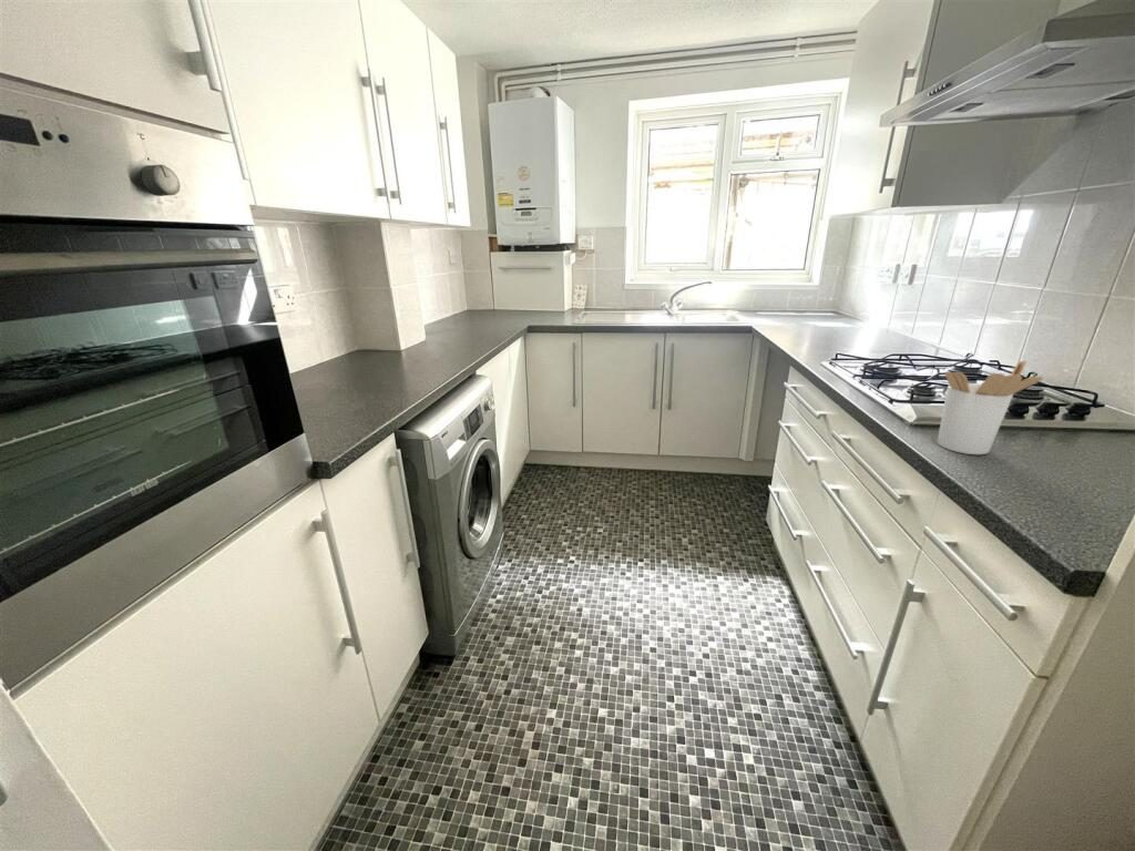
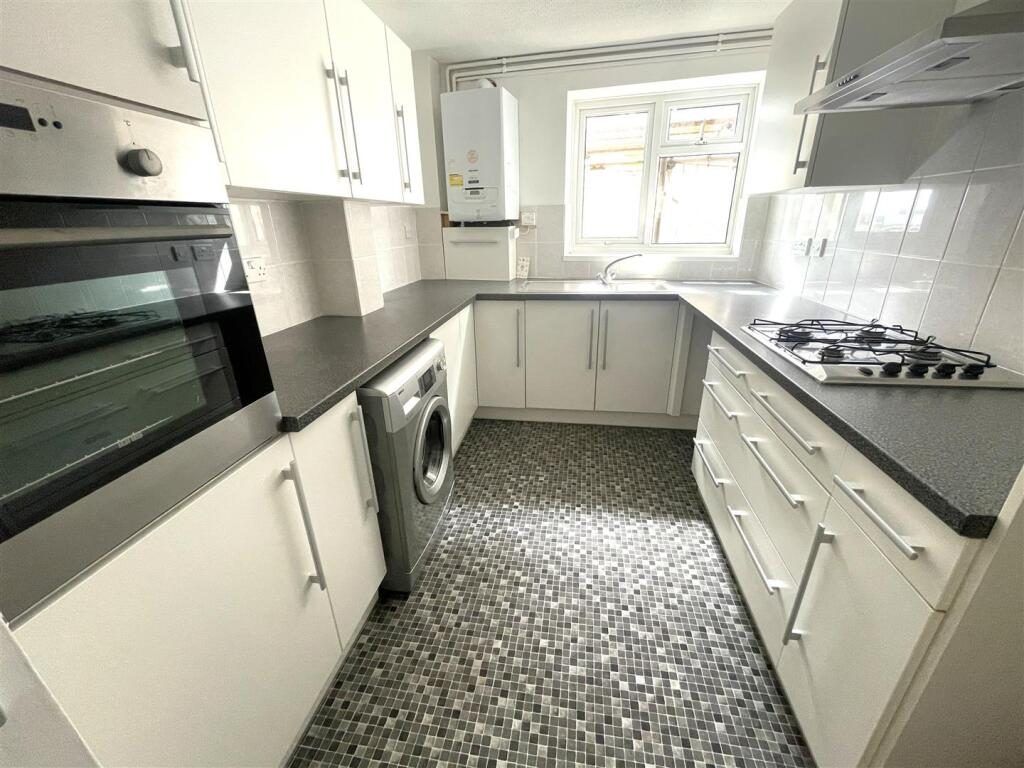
- utensil holder (983, 408)
